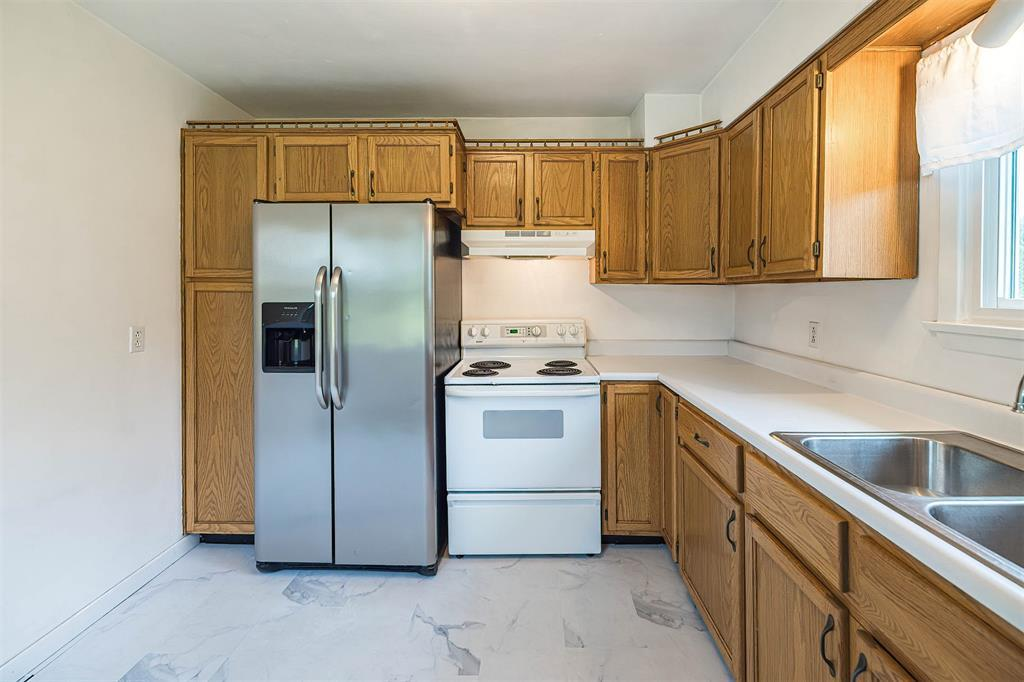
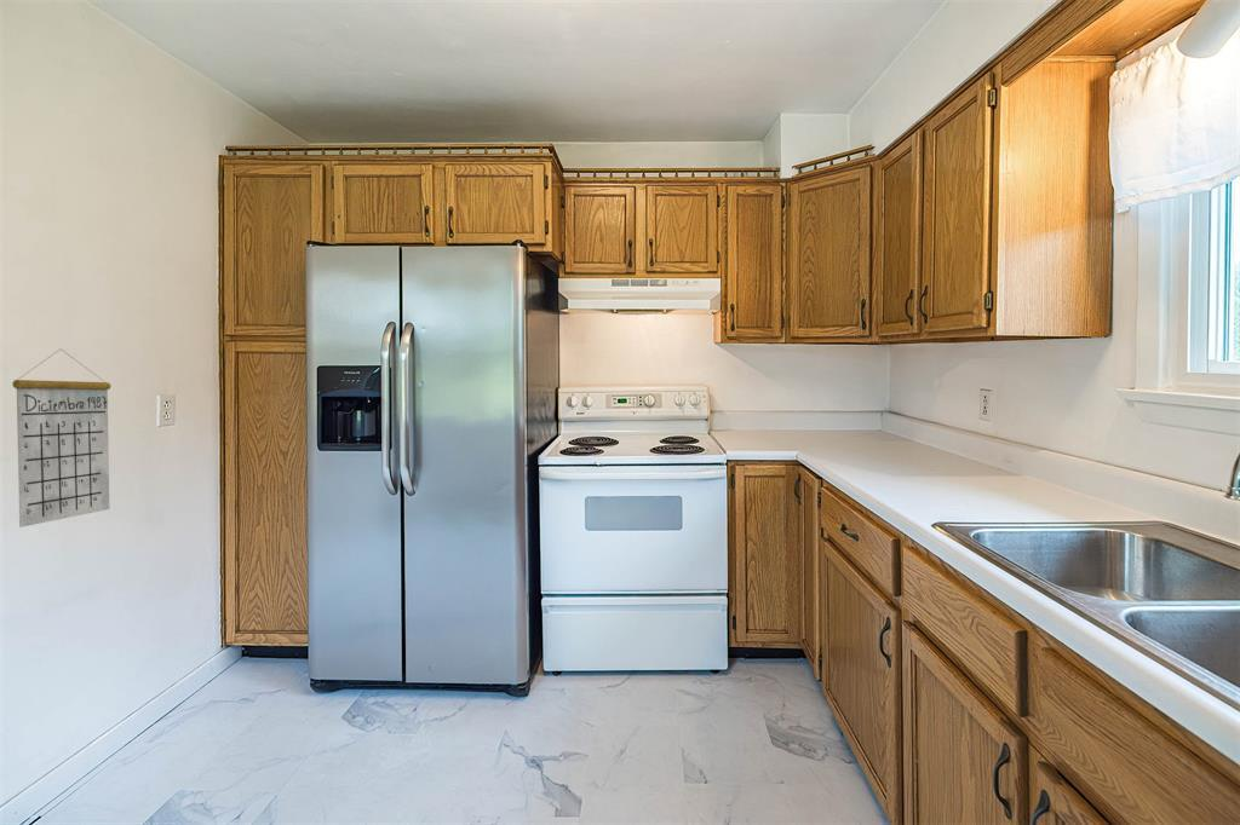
+ calendar (65, 433)
